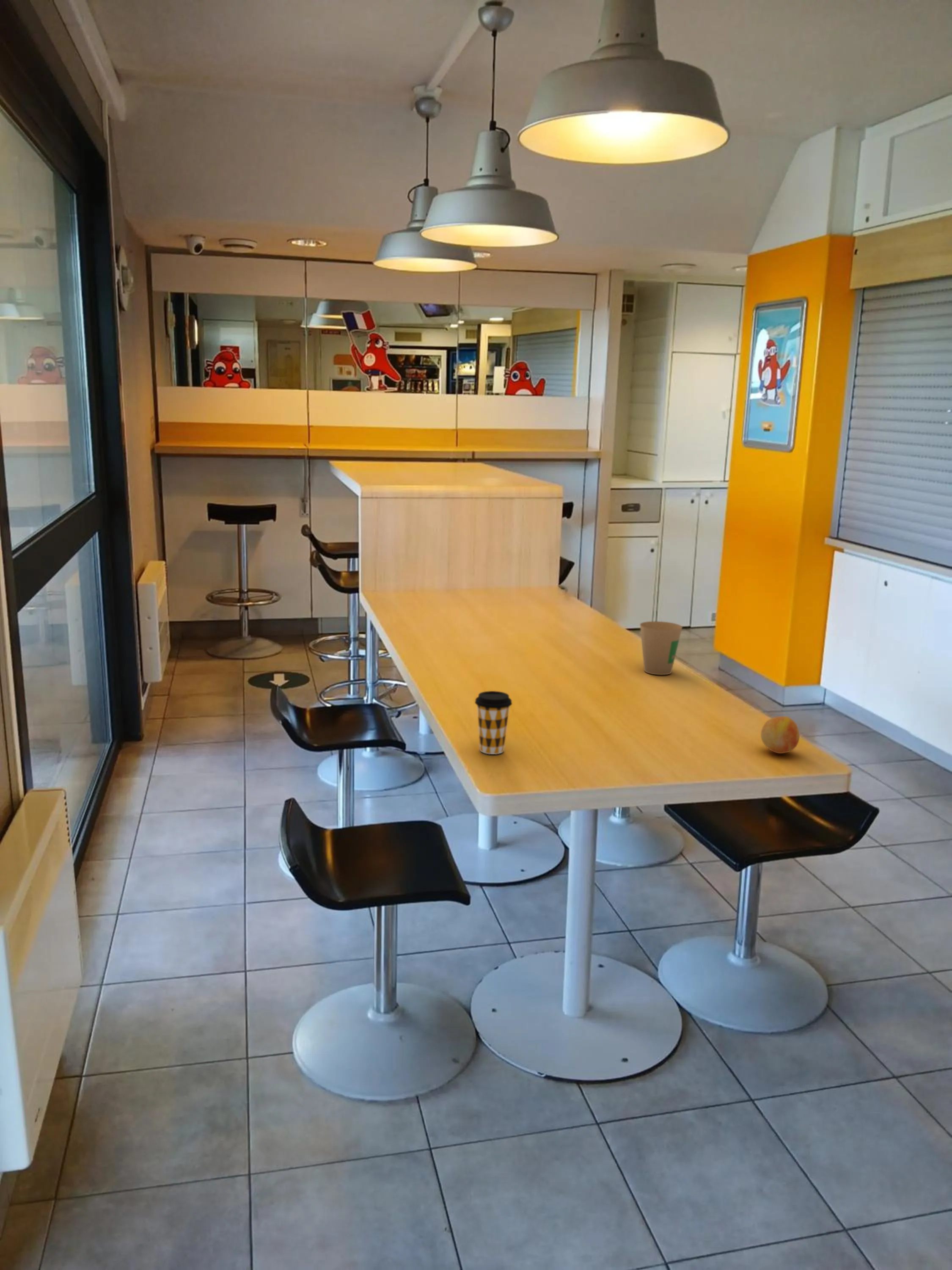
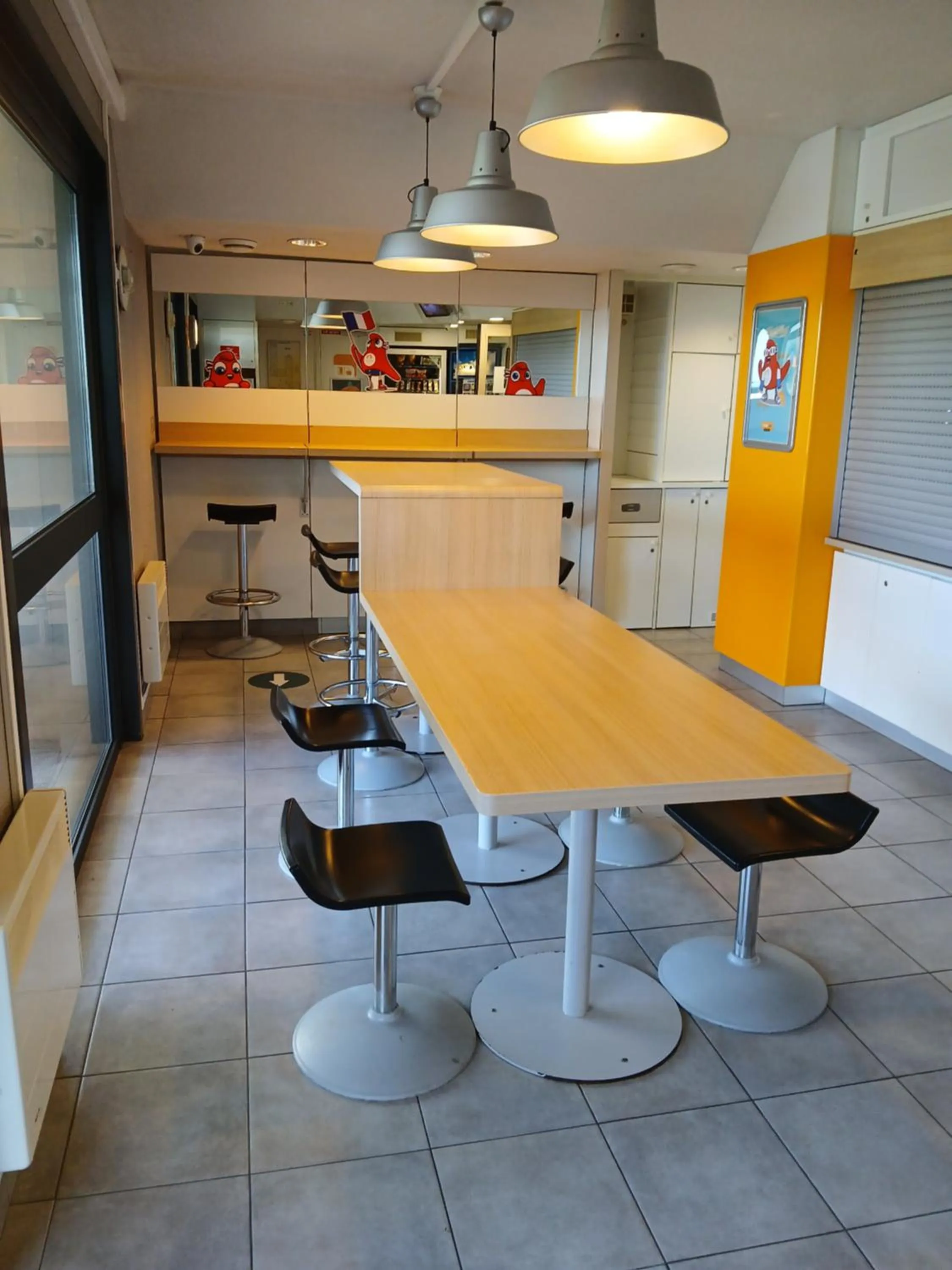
- paper cup (659, 649)
- coffee cup (493, 723)
- fruit (779, 734)
